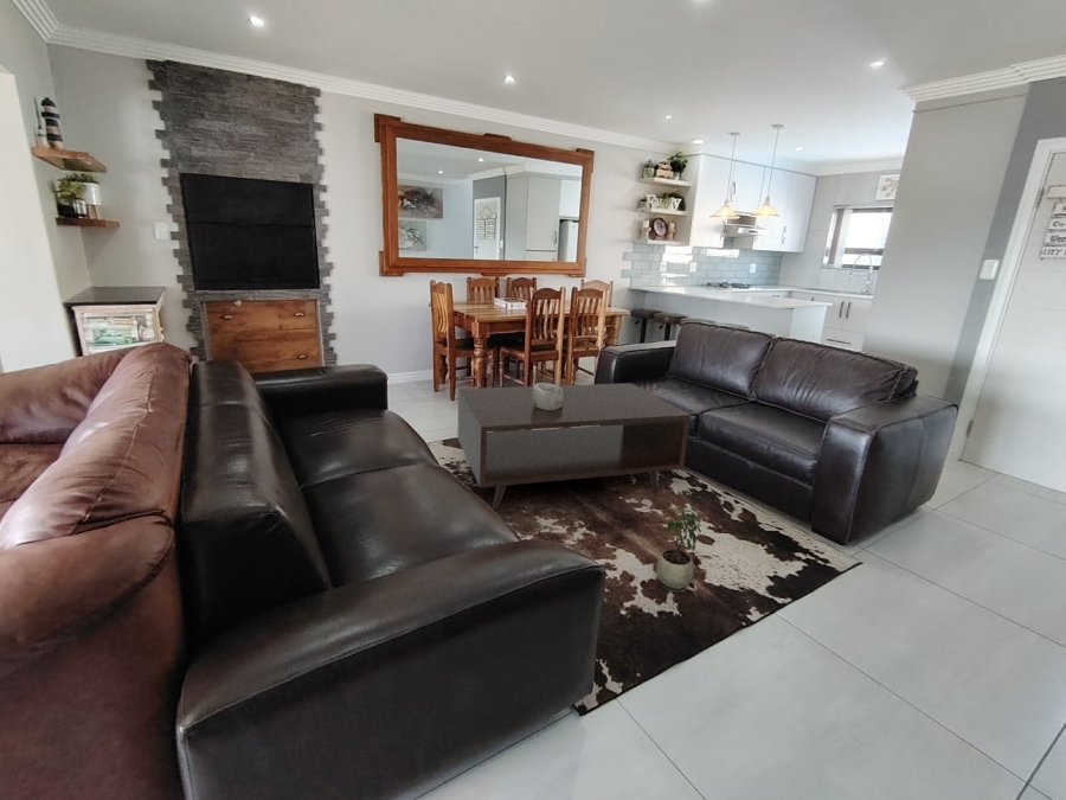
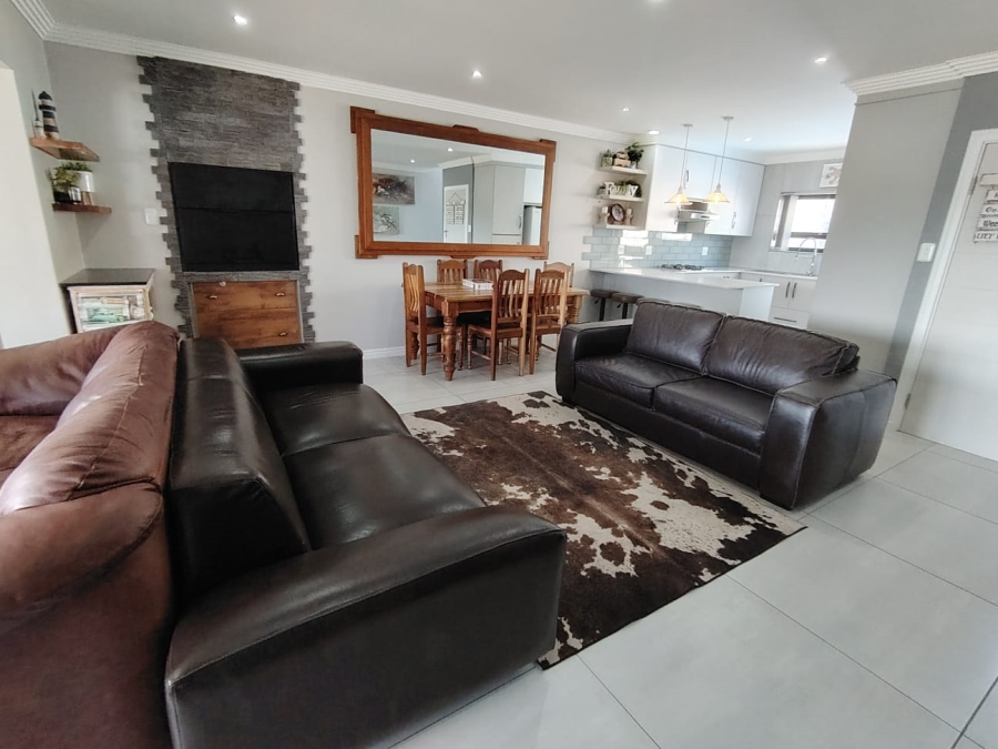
- decorative bowl (547, 395)
- potted plant (678, 543)
- coffee table (565, 441)
